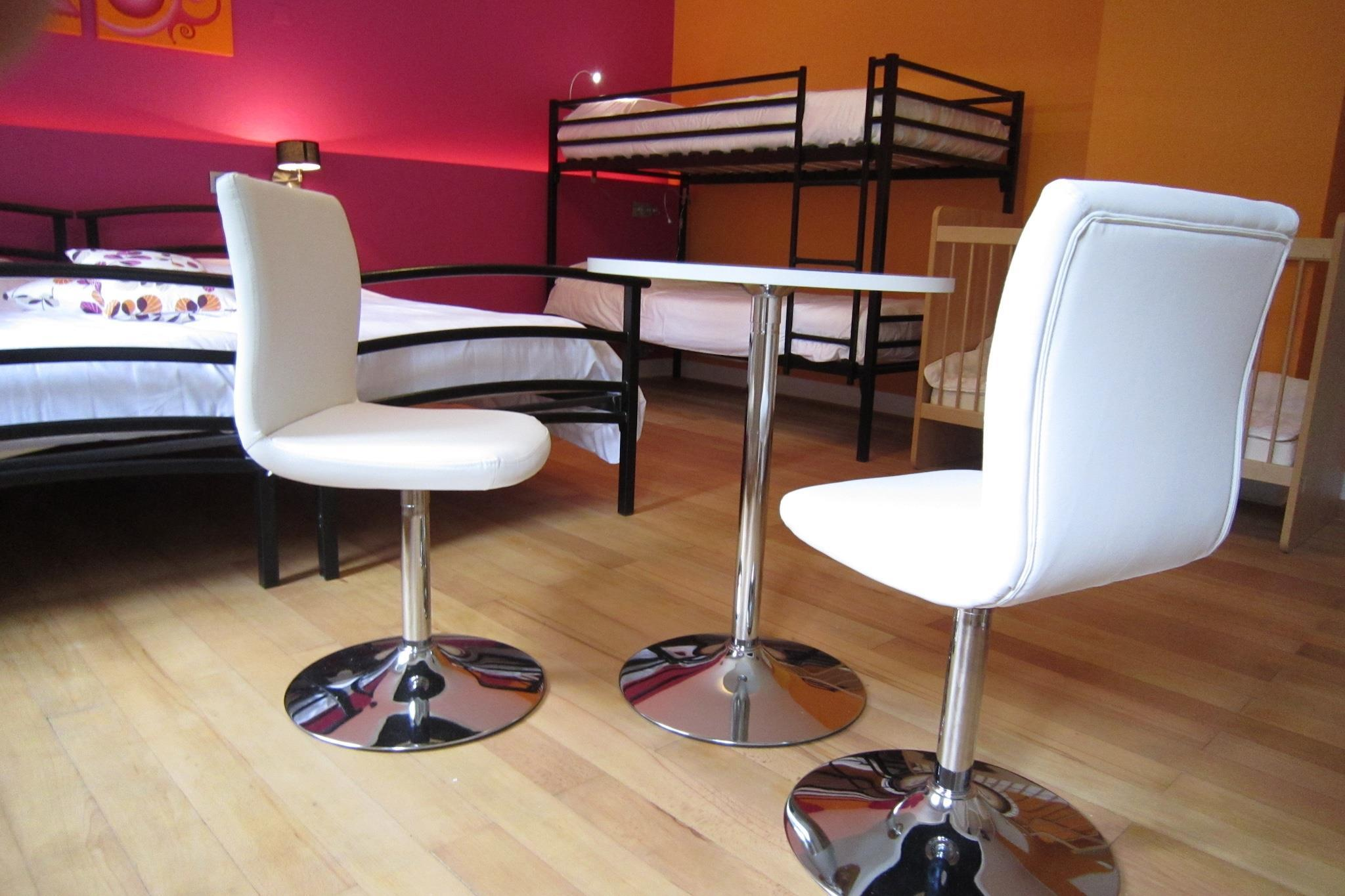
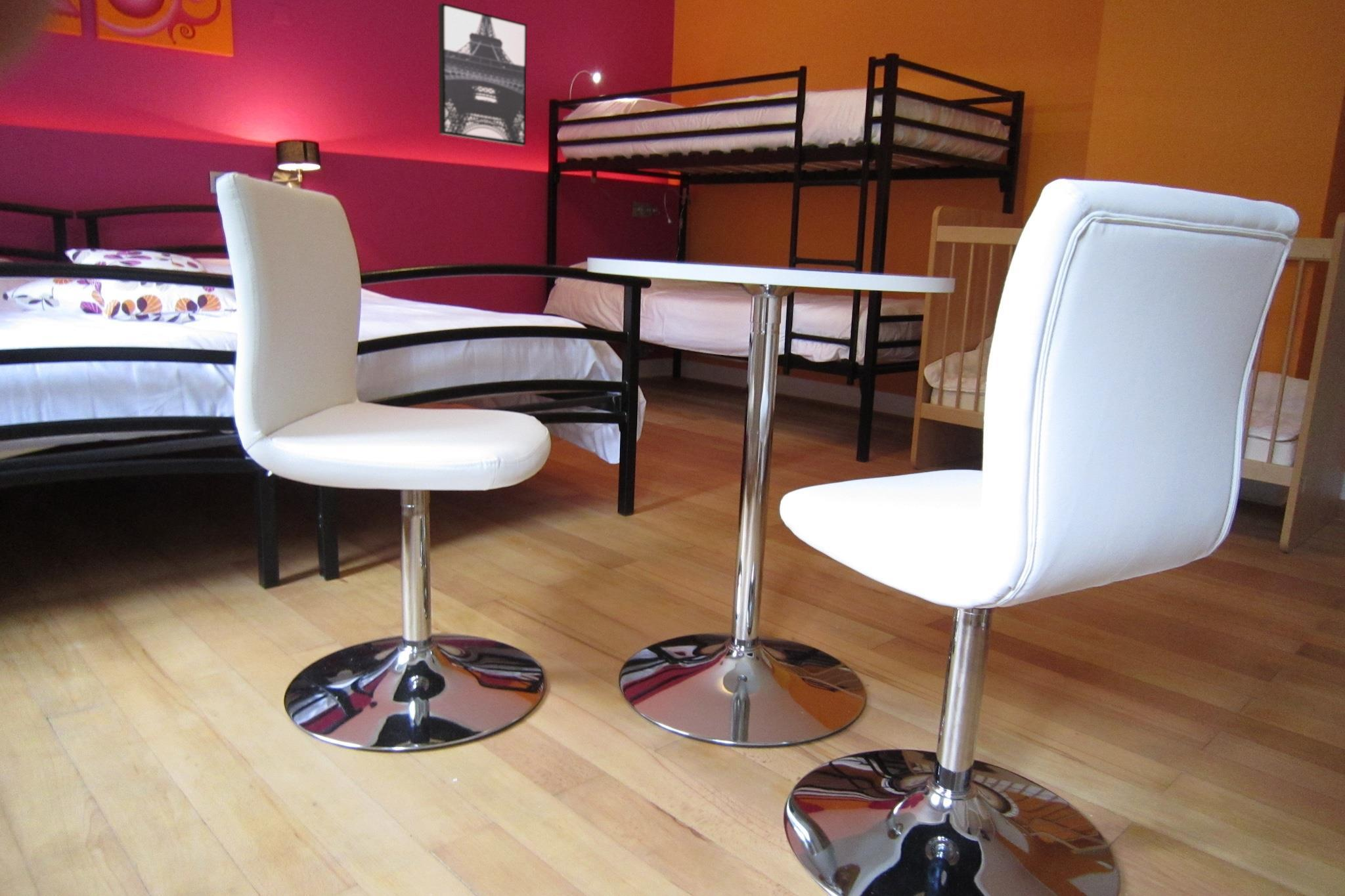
+ wall art (483, 77)
